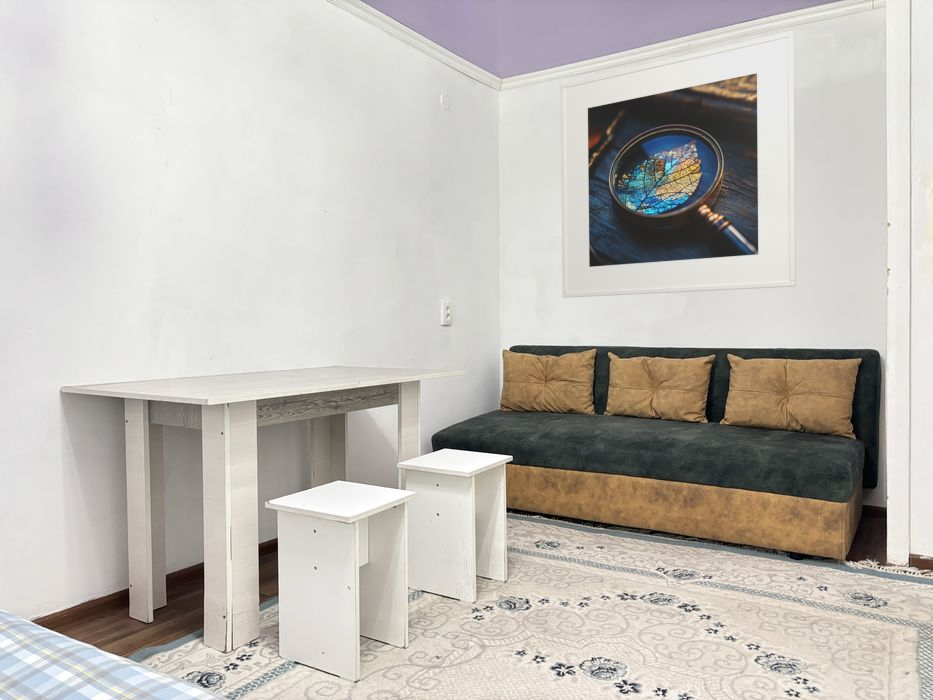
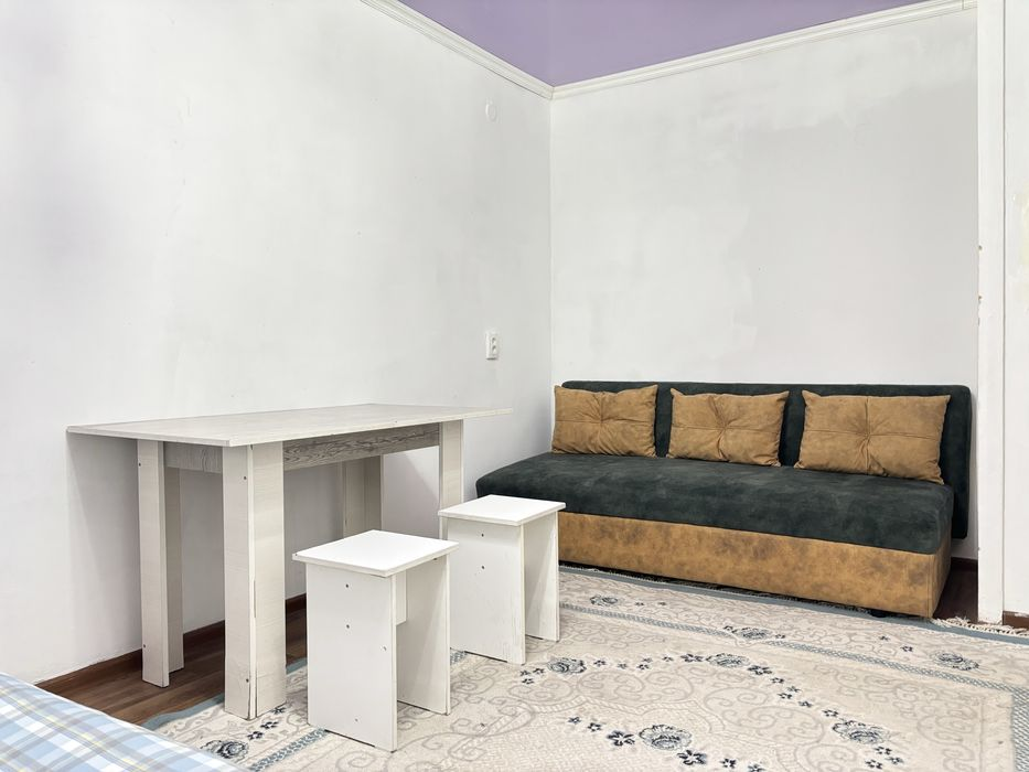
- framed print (667, 176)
